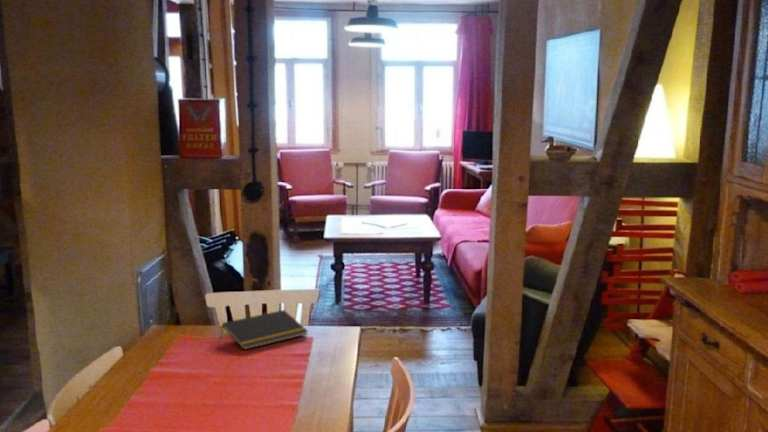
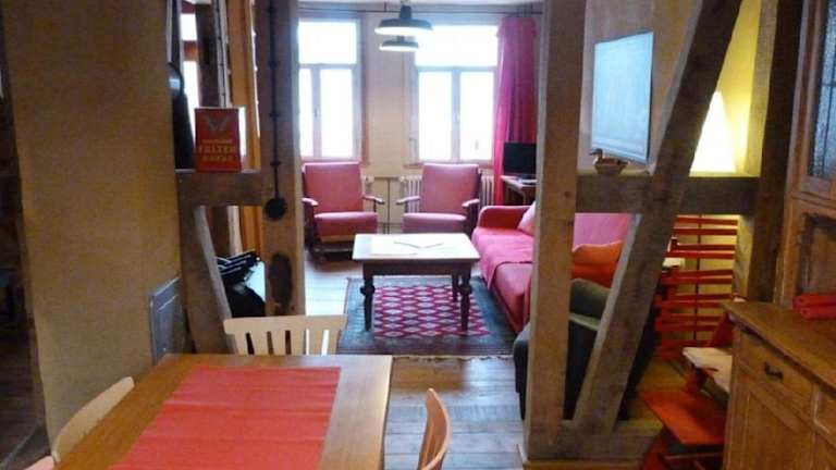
- notepad (265, 328)
